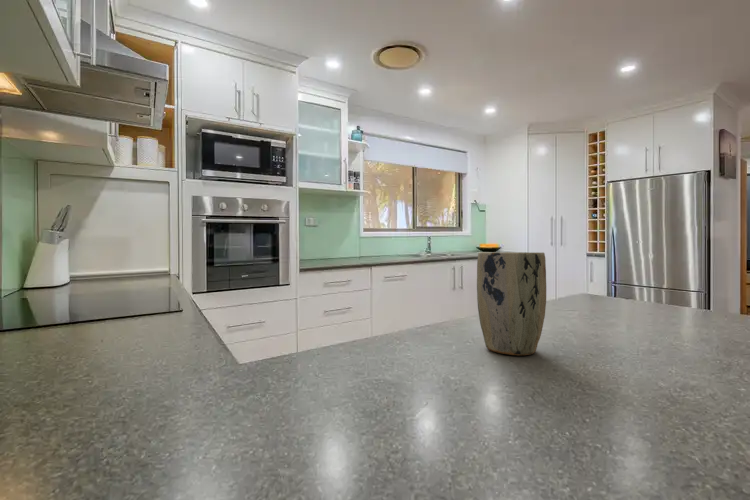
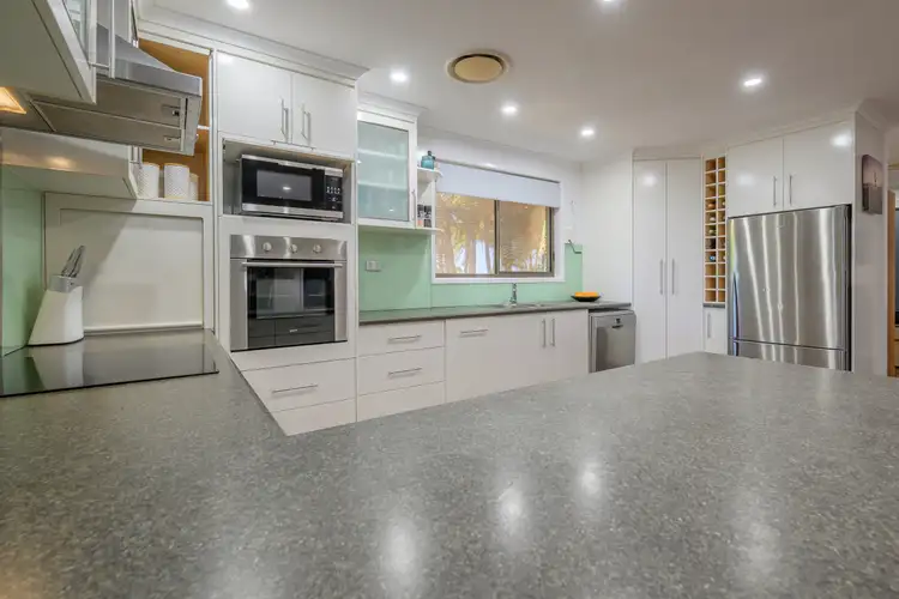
- plant pot (510, 300)
